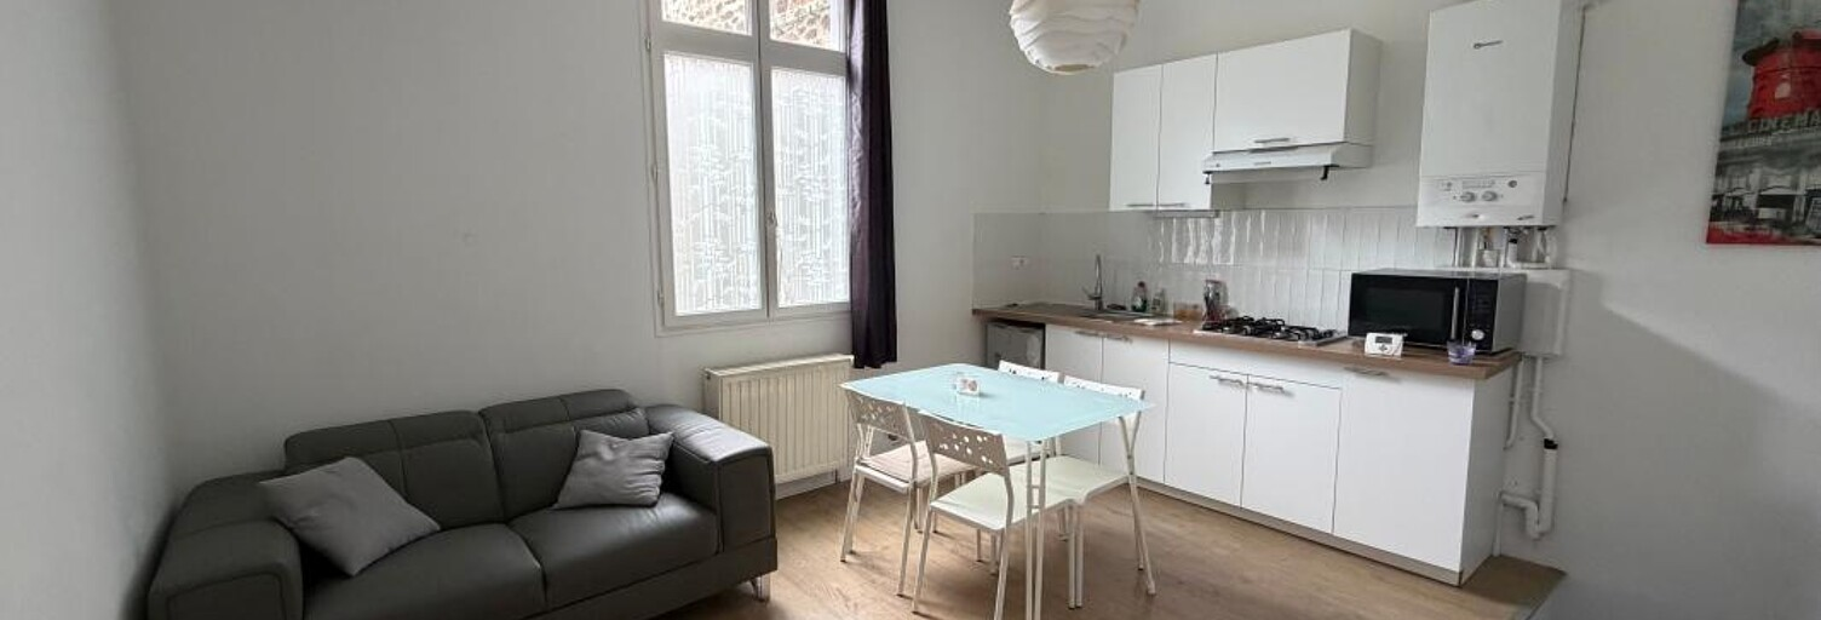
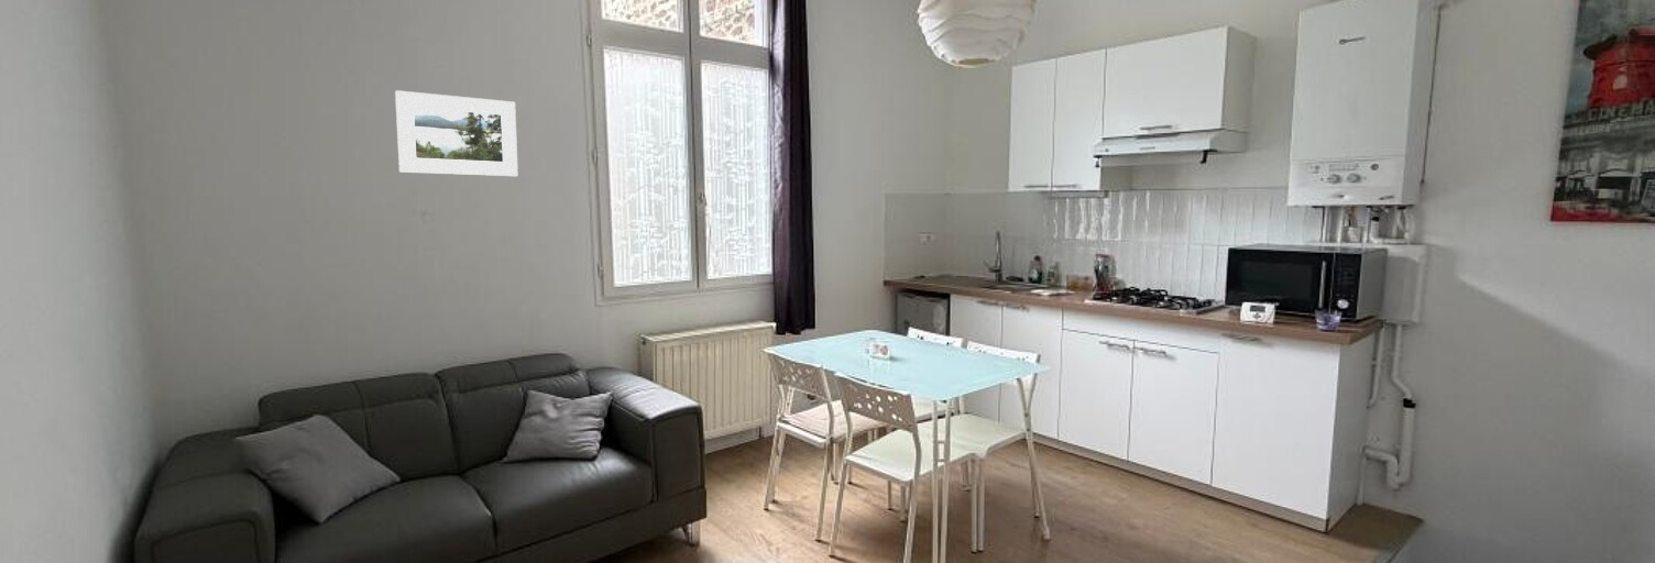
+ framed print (459, 135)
